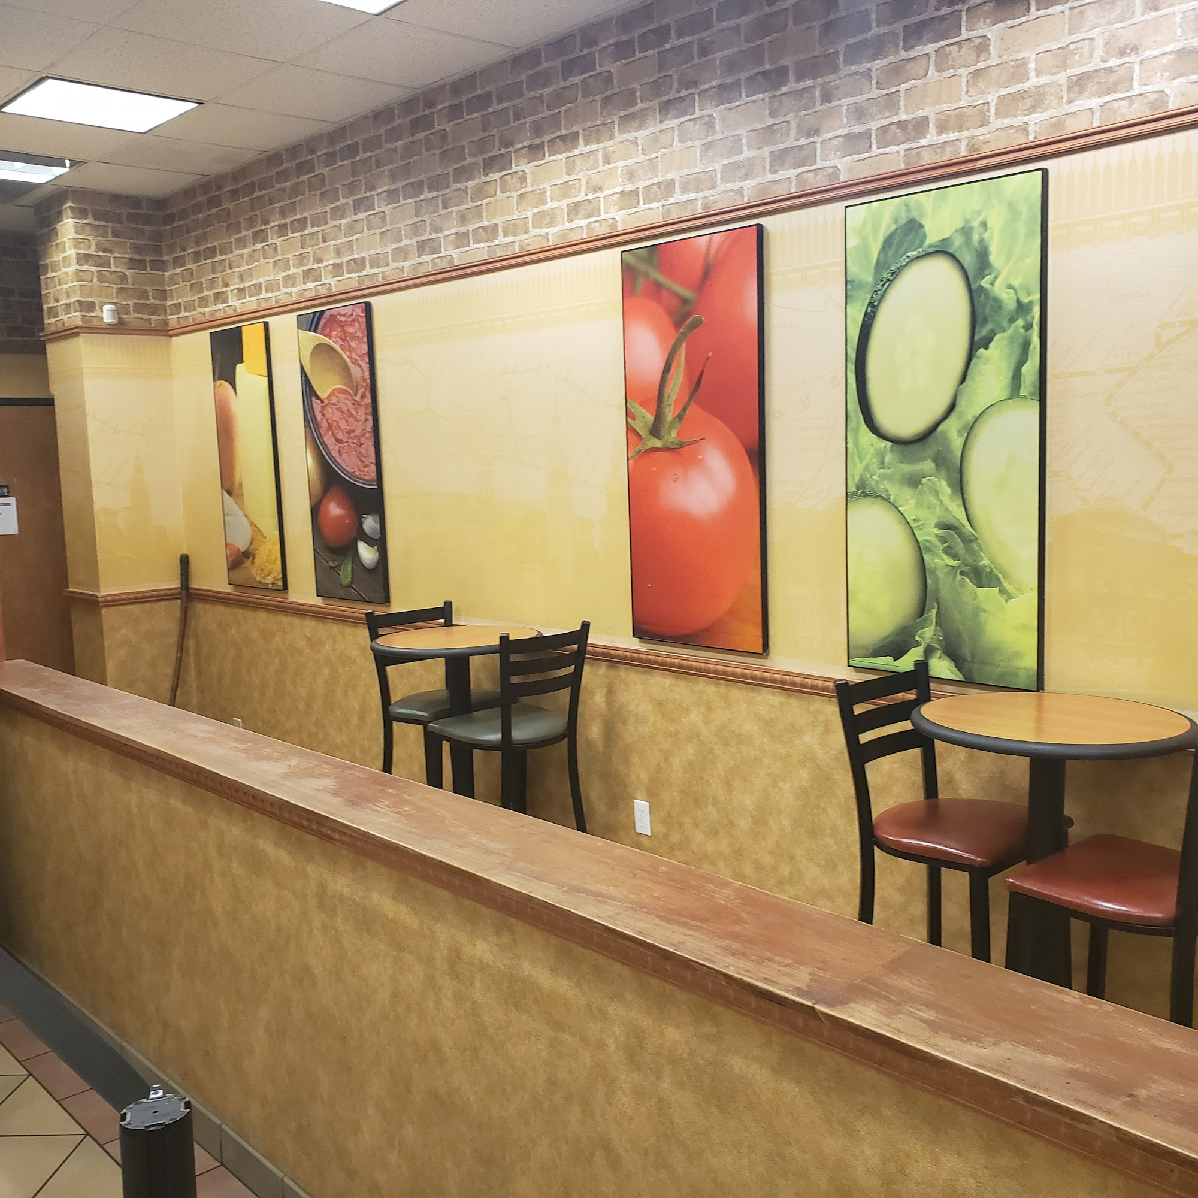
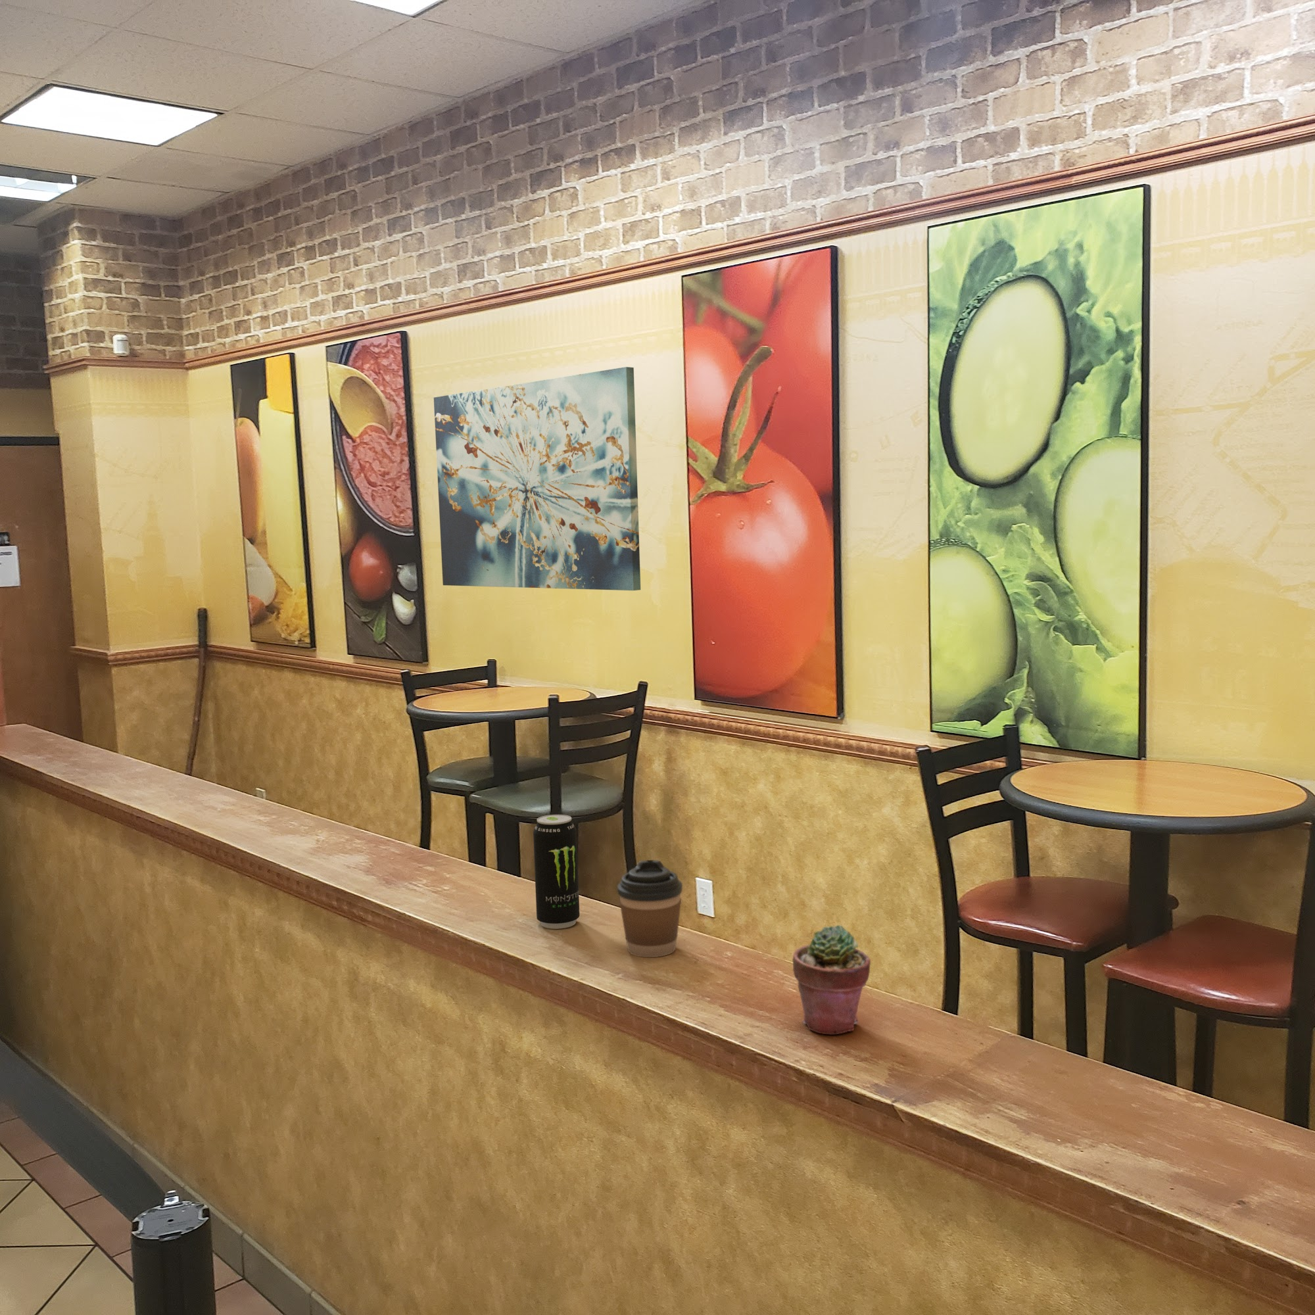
+ wall art (530, 485)
+ potted succulent (831, 975)
+ beverage can (556, 871)
+ coffee cup (650, 907)
